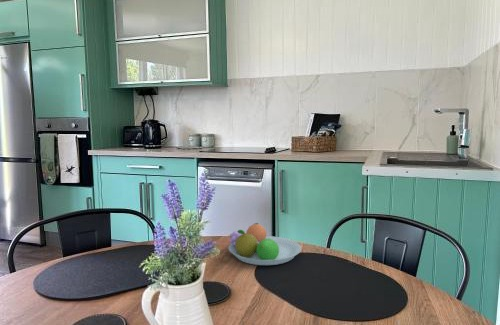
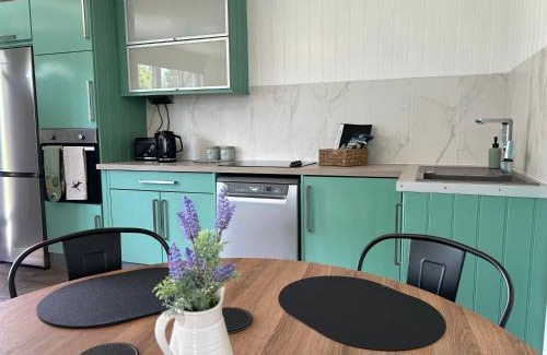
- fruit bowl (263, 241)
